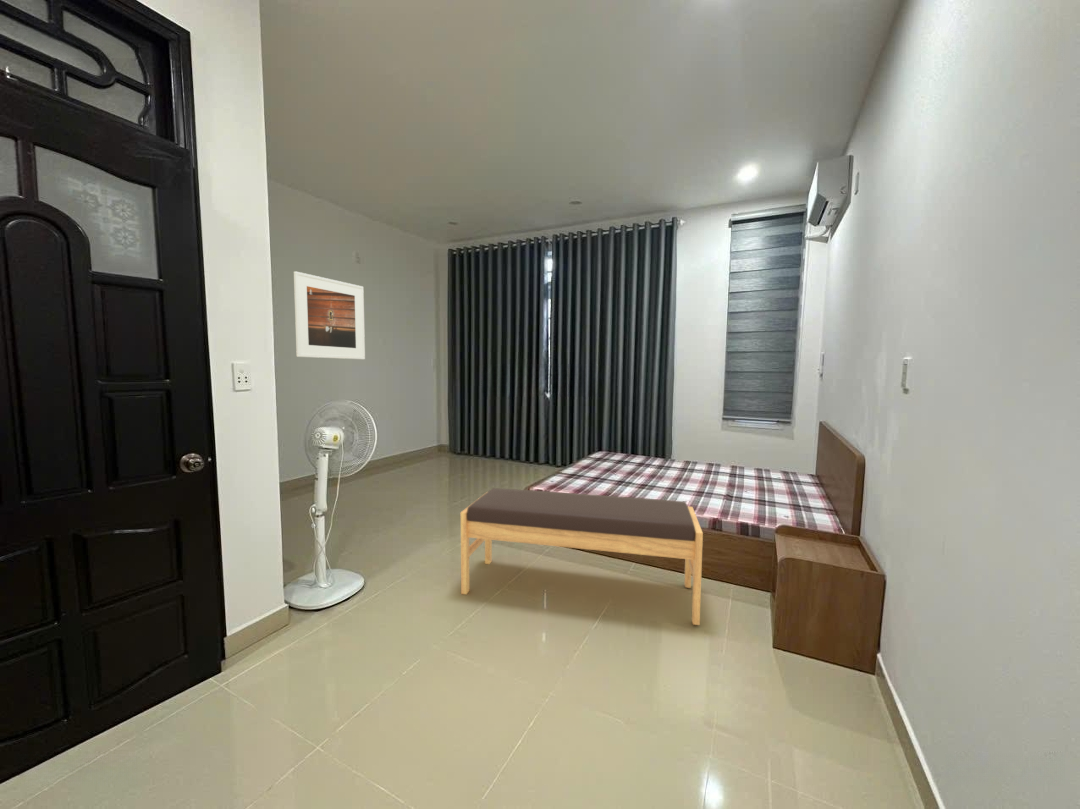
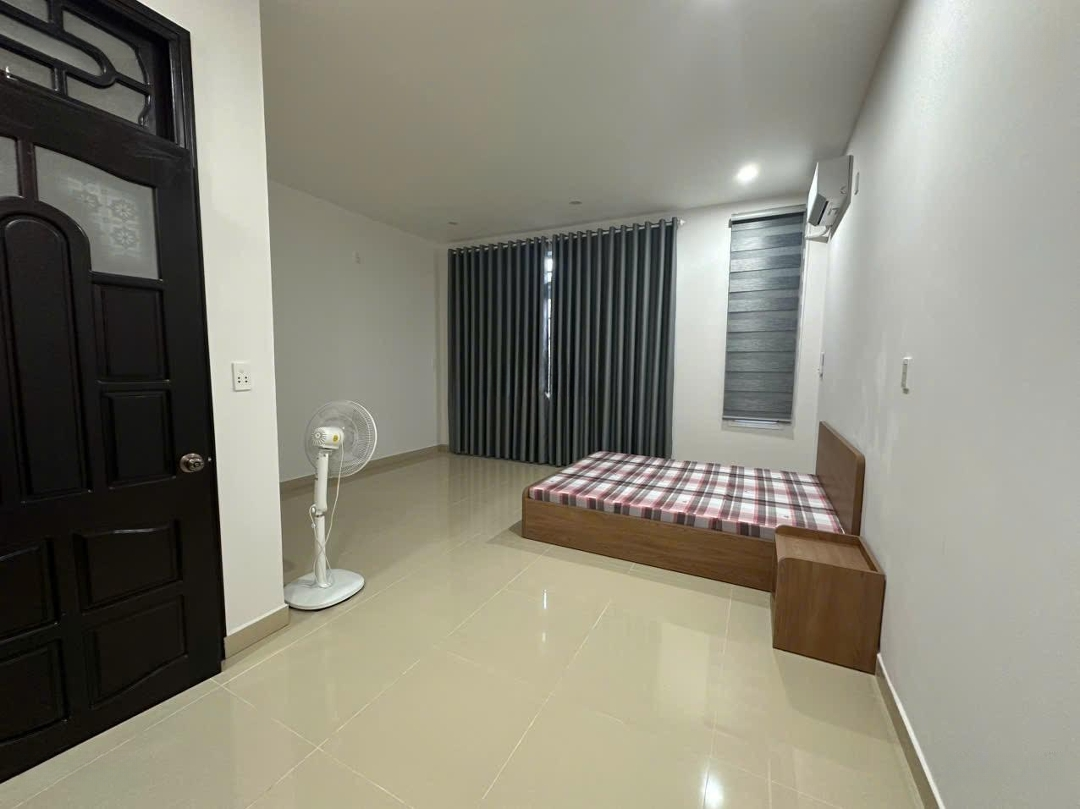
- bench (579, 546)
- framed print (332, 319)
